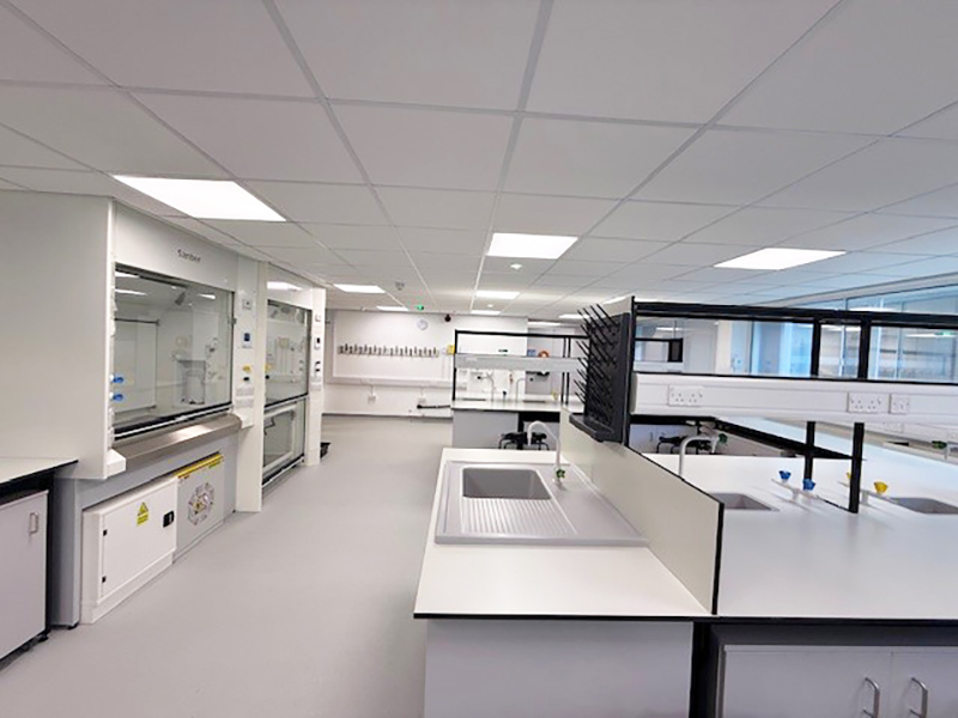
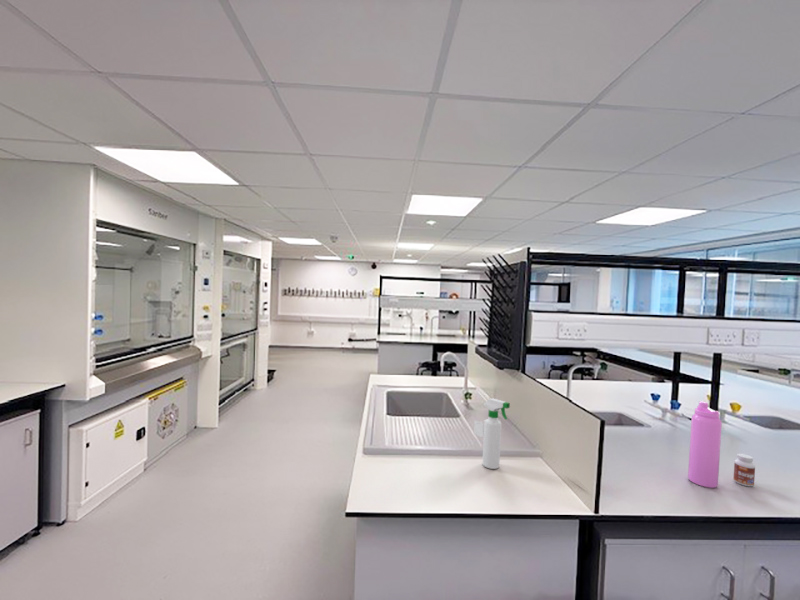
+ water bottle (705, 443)
+ spray bottle (490, 431)
+ pill bottle (744, 469)
